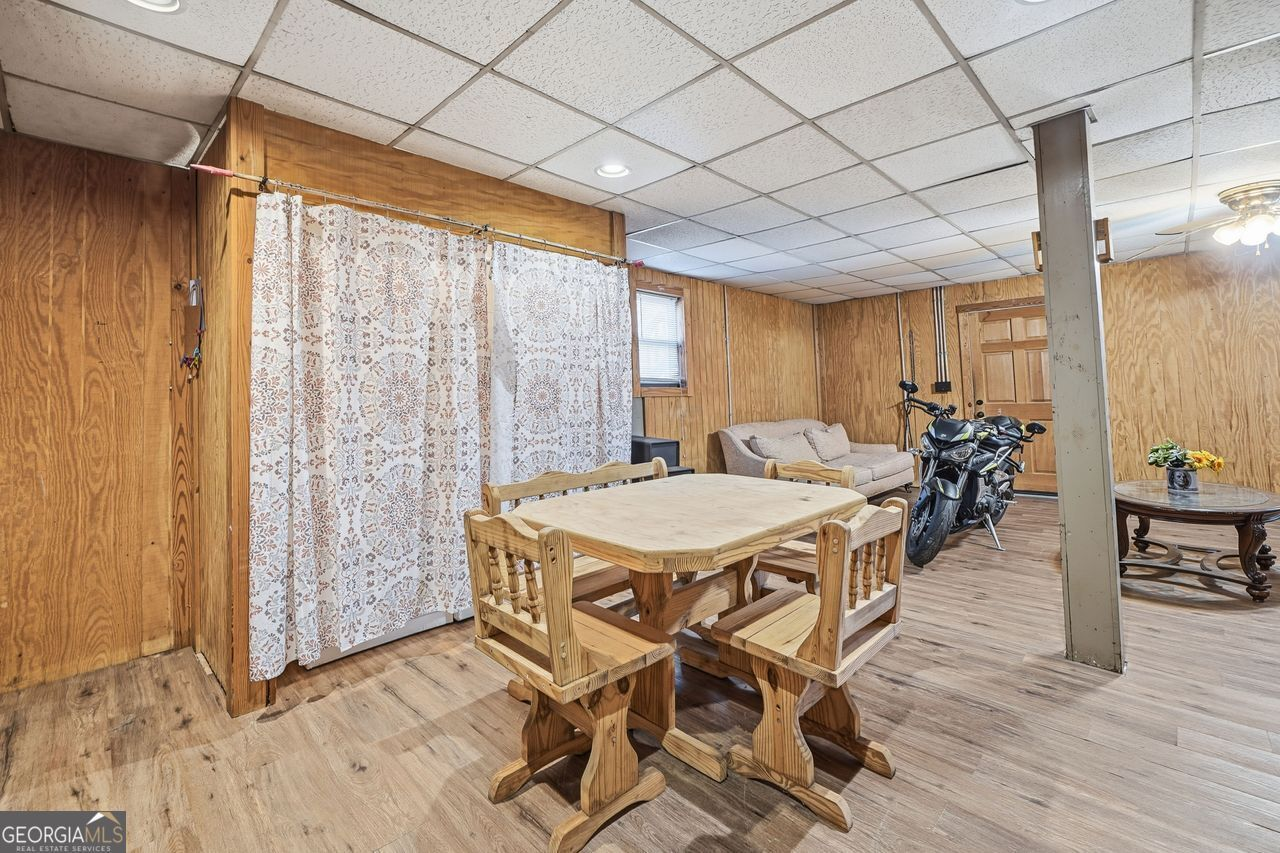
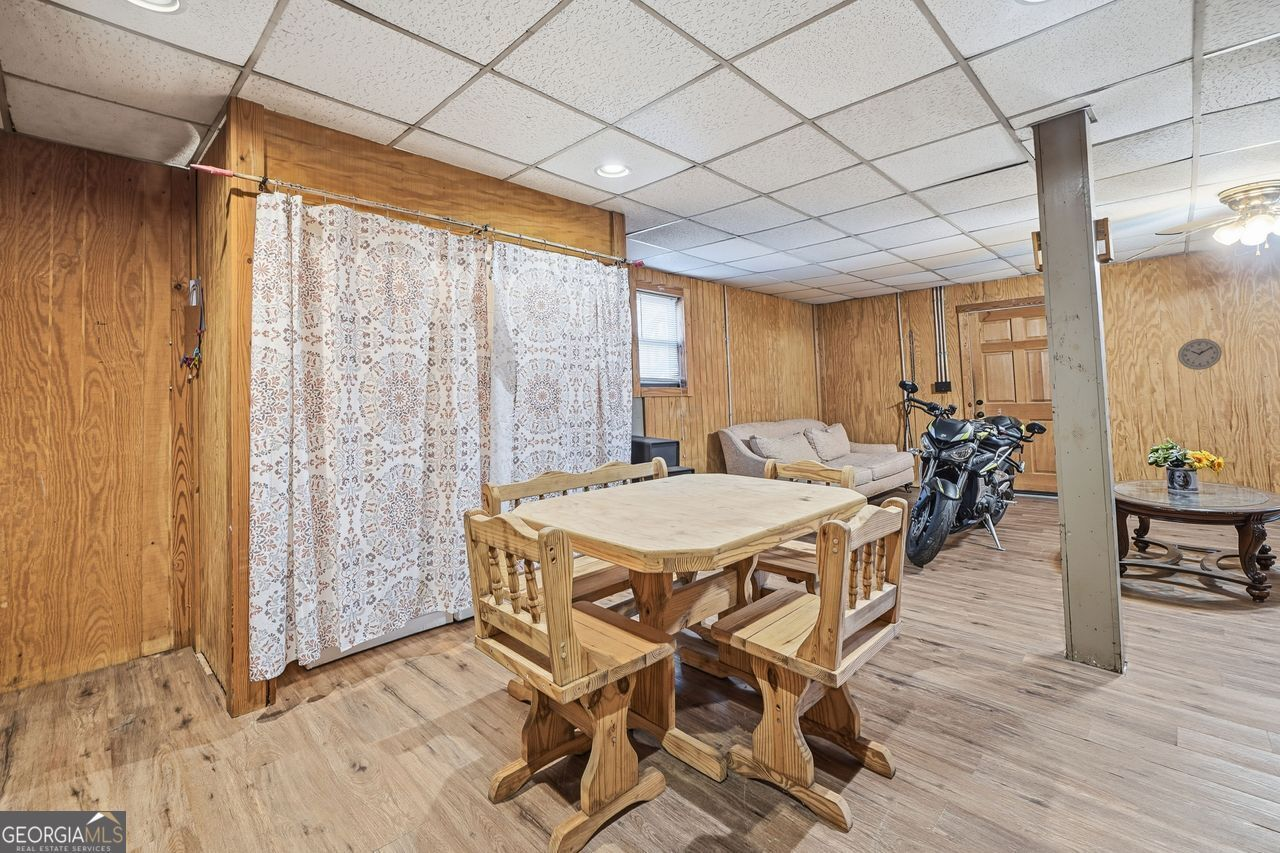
+ wall clock (1199, 354)
